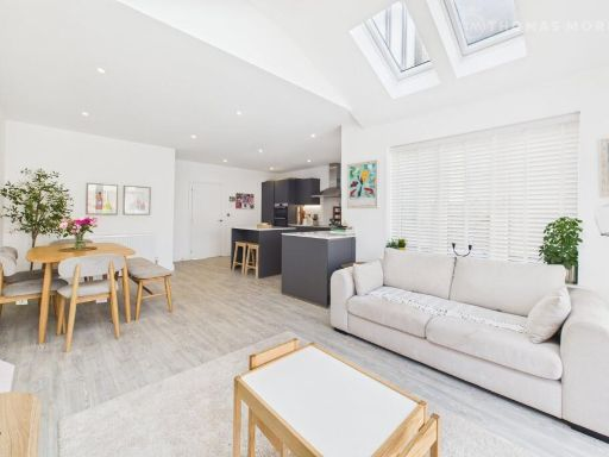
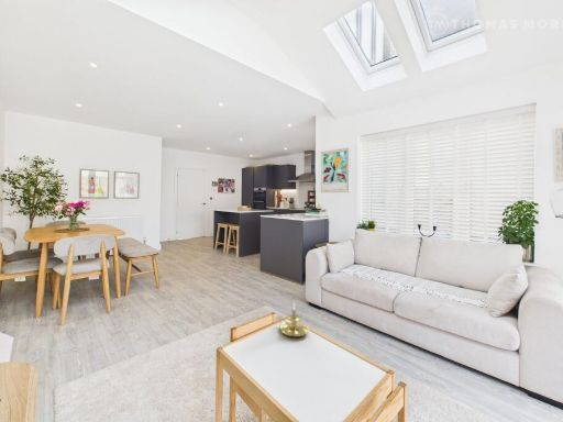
+ candle holder (291, 315)
